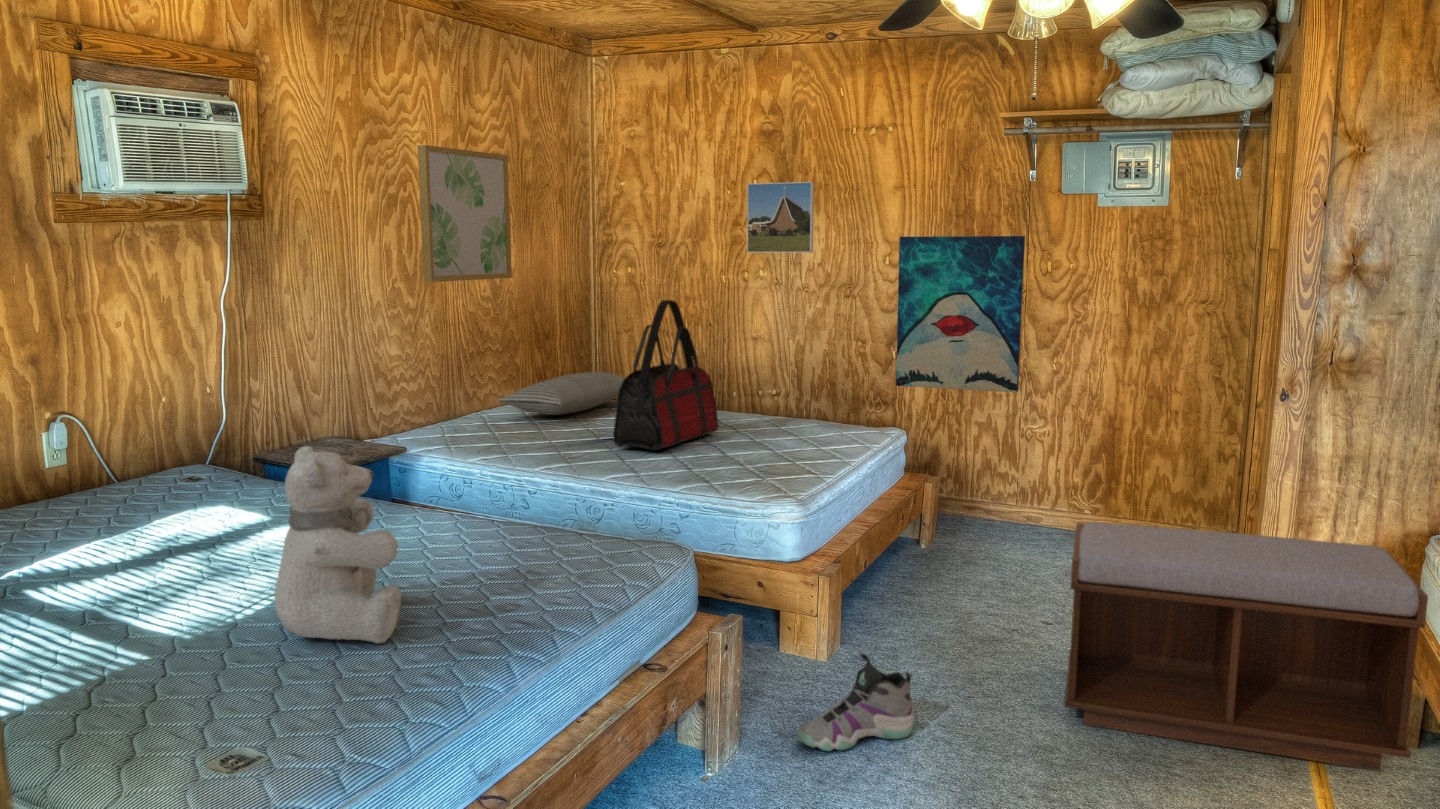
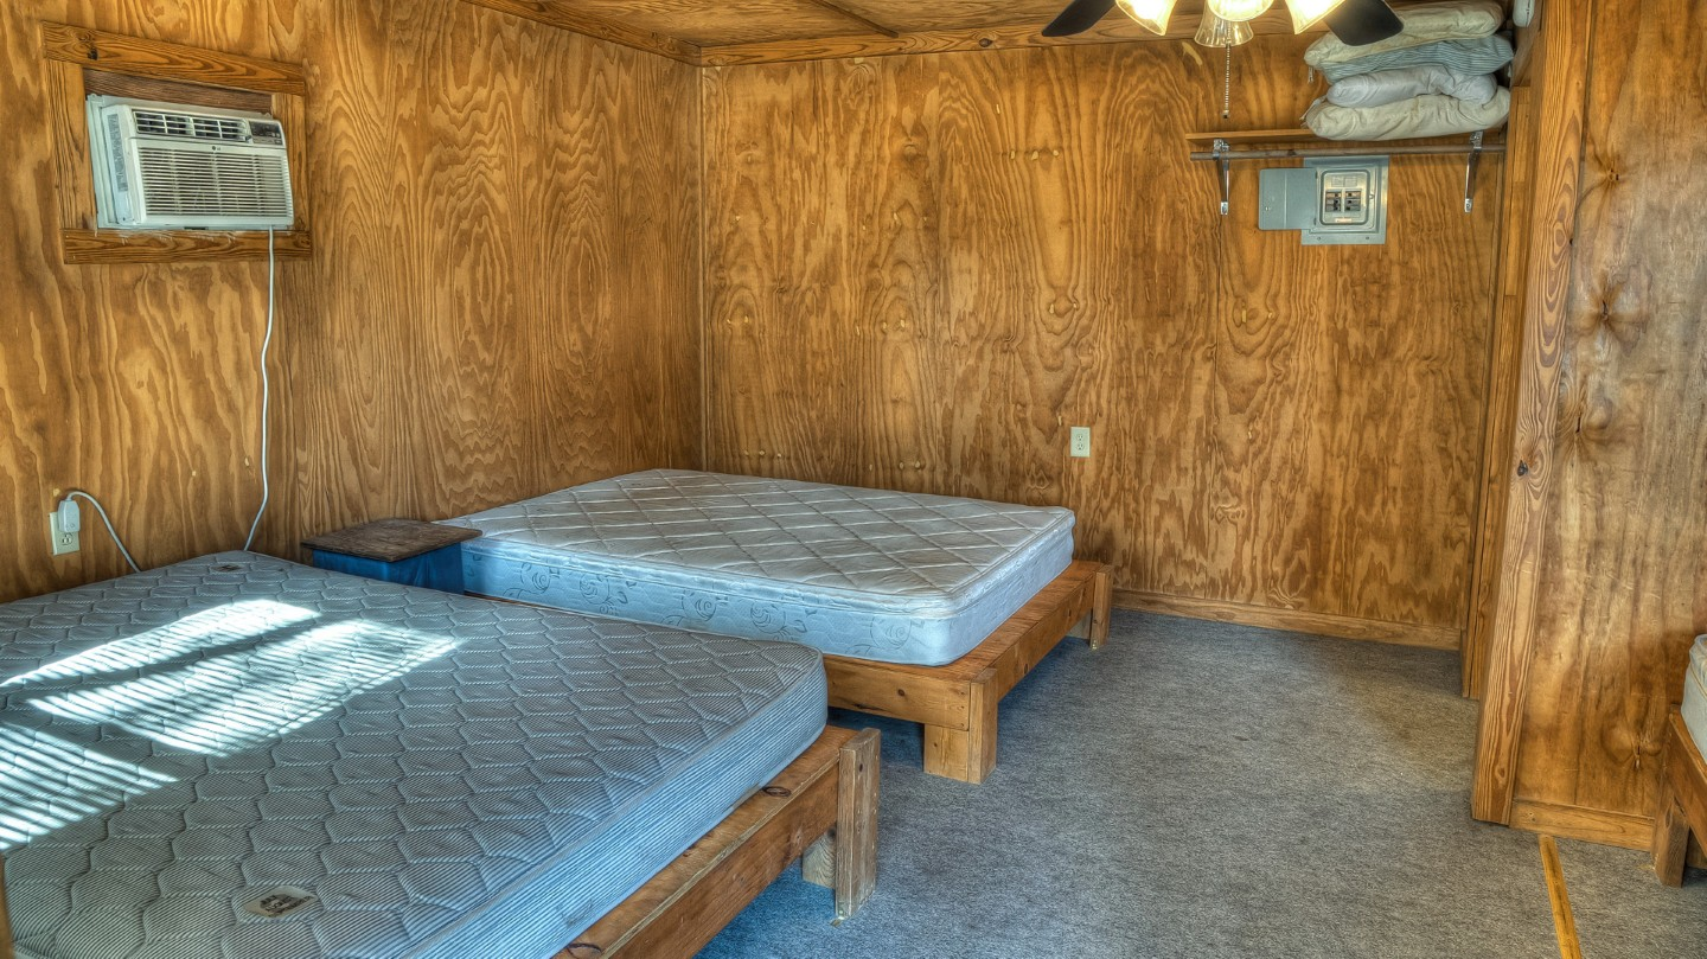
- wall art (958, 313)
- bench (1226, 634)
- wall art (467, 215)
- pillow (573, 392)
- teddy bear (353, 535)
- duffel bag (666, 371)
- sneaker (855, 696)
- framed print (780, 217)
